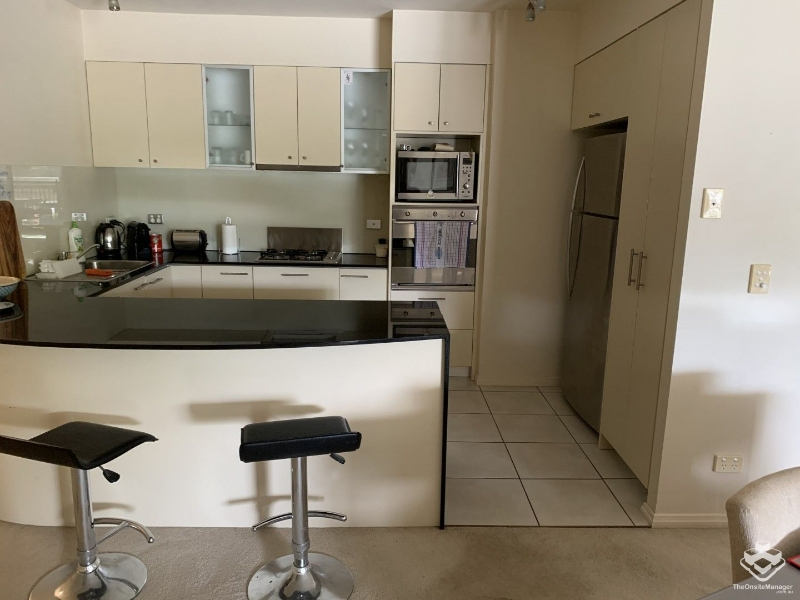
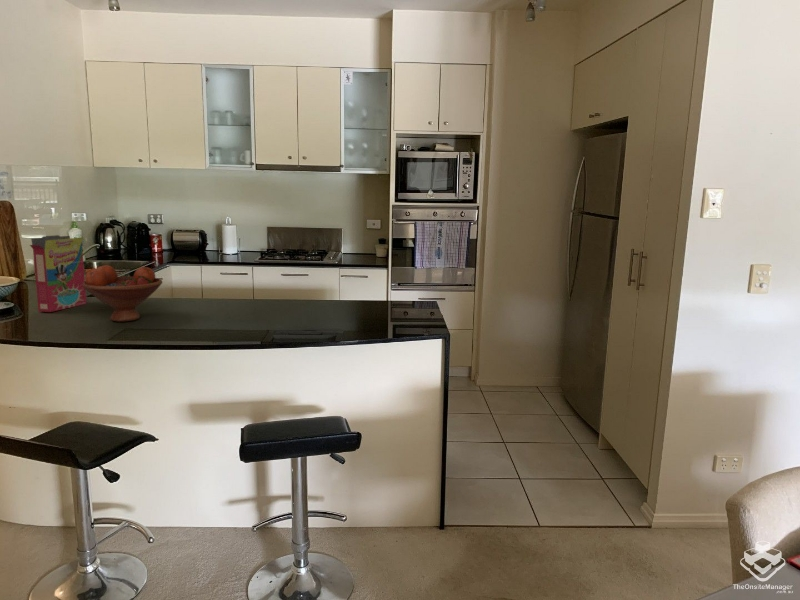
+ cereal box (61, 272)
+ fruit bowl (123, 293)
